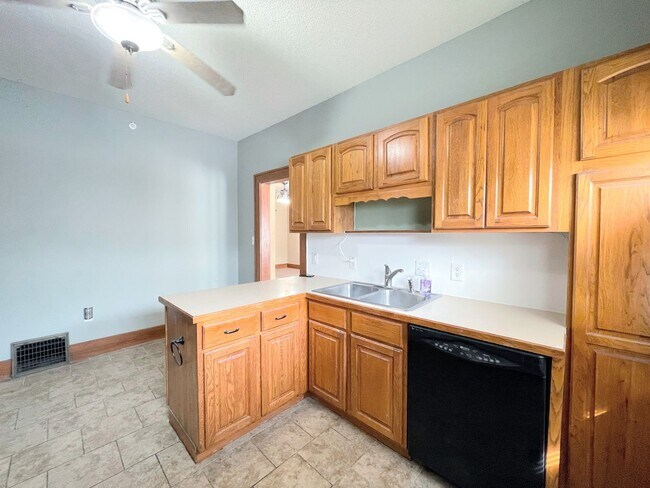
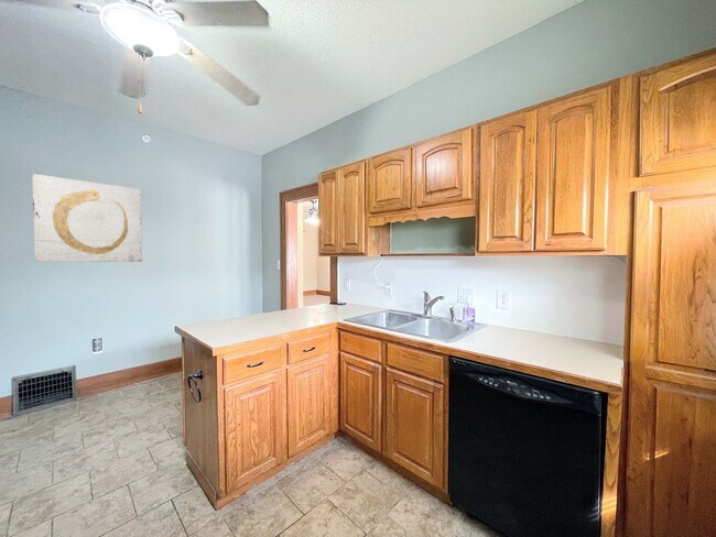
+ wall art (91, 221)
